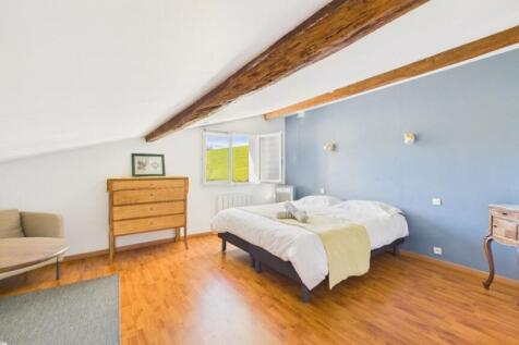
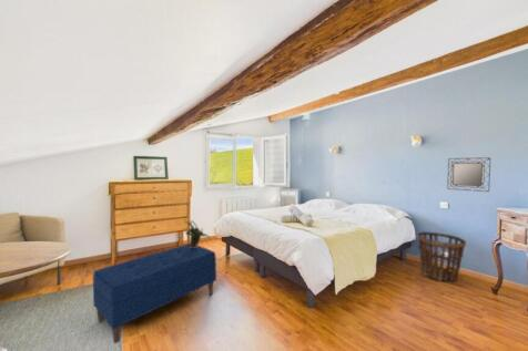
+ basket (439, 256)
+ home mirror (467, 174)
+ potted plant (192, 236)
+ bench (161, 283)
